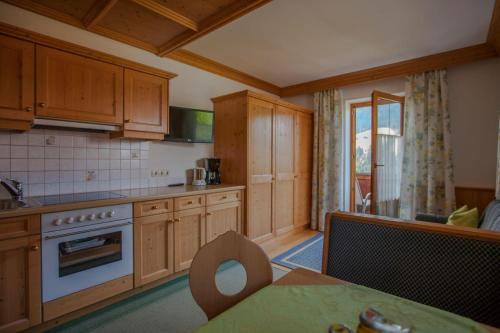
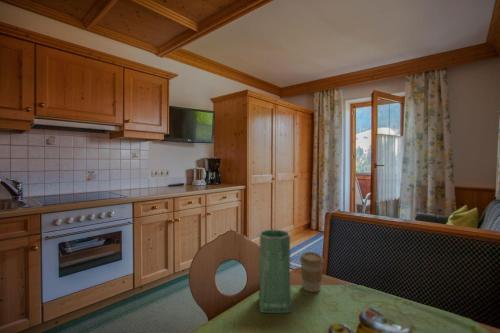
+ coffee cup (311, 271)
+ vase (274, 268)
